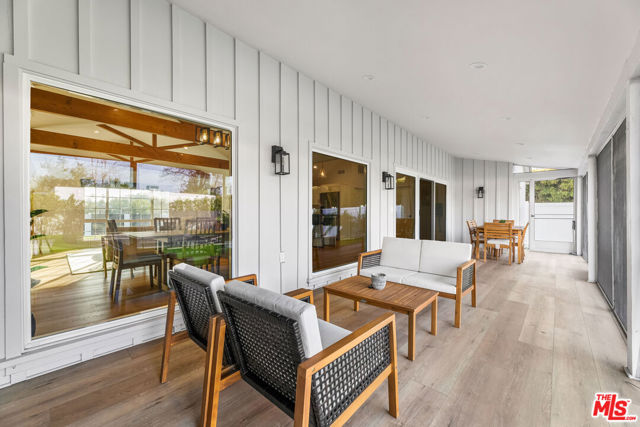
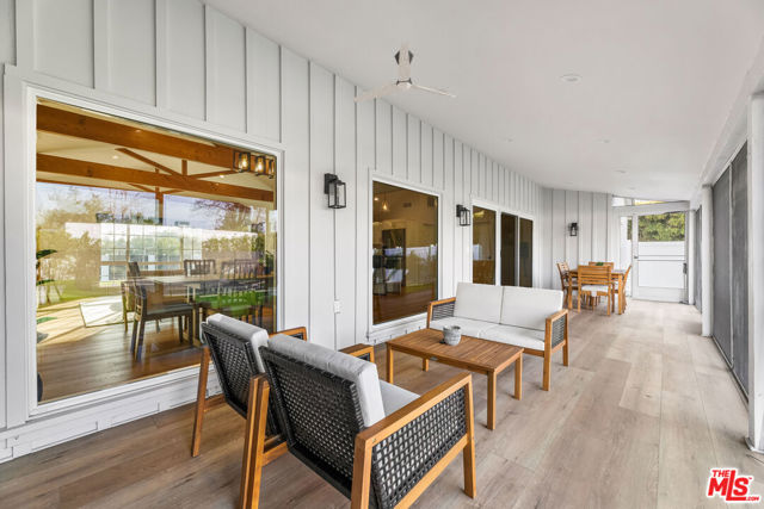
+ ceiling fan (403, 63)
